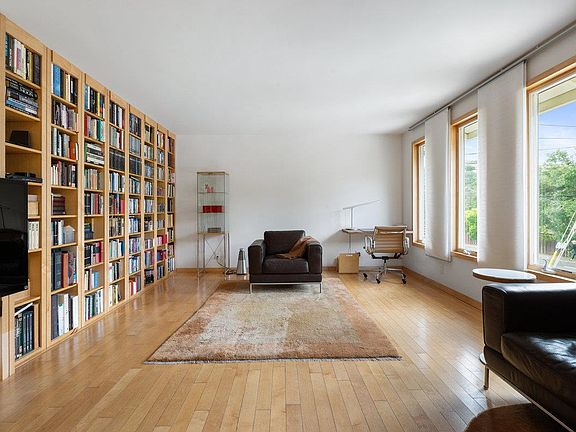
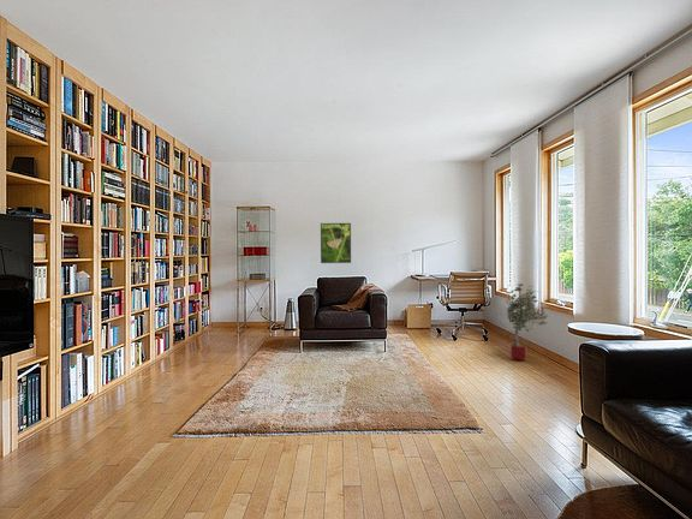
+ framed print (335, 243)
+ potted tree (523, 321)
